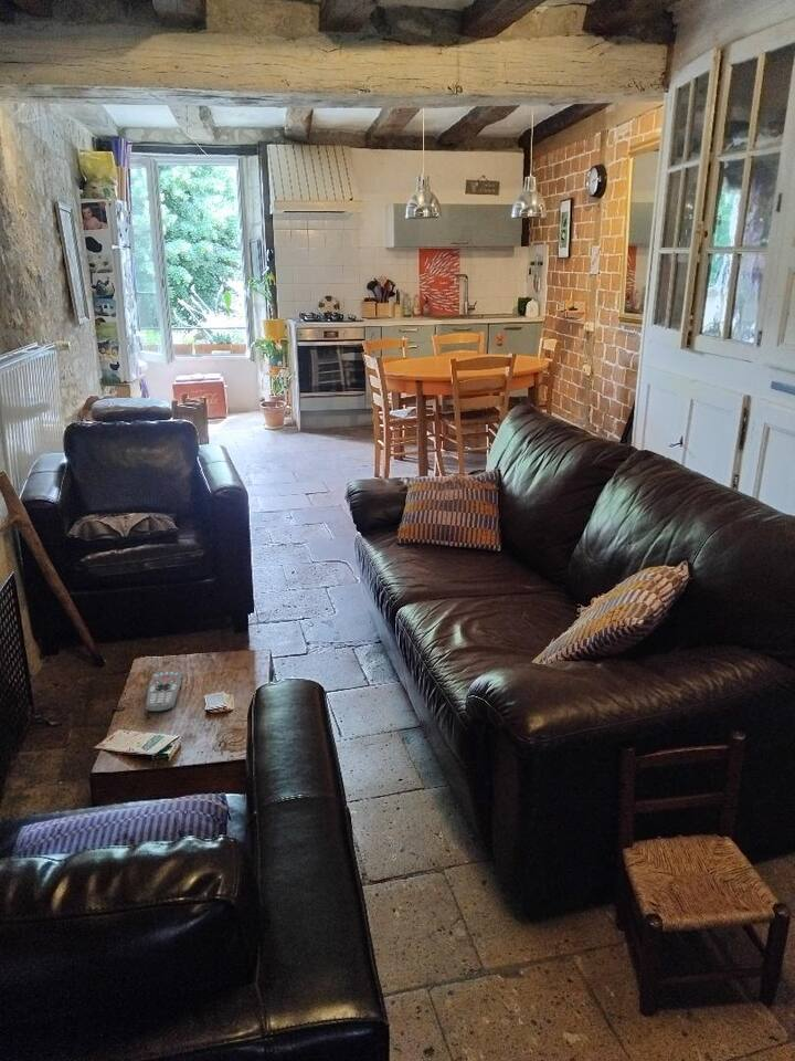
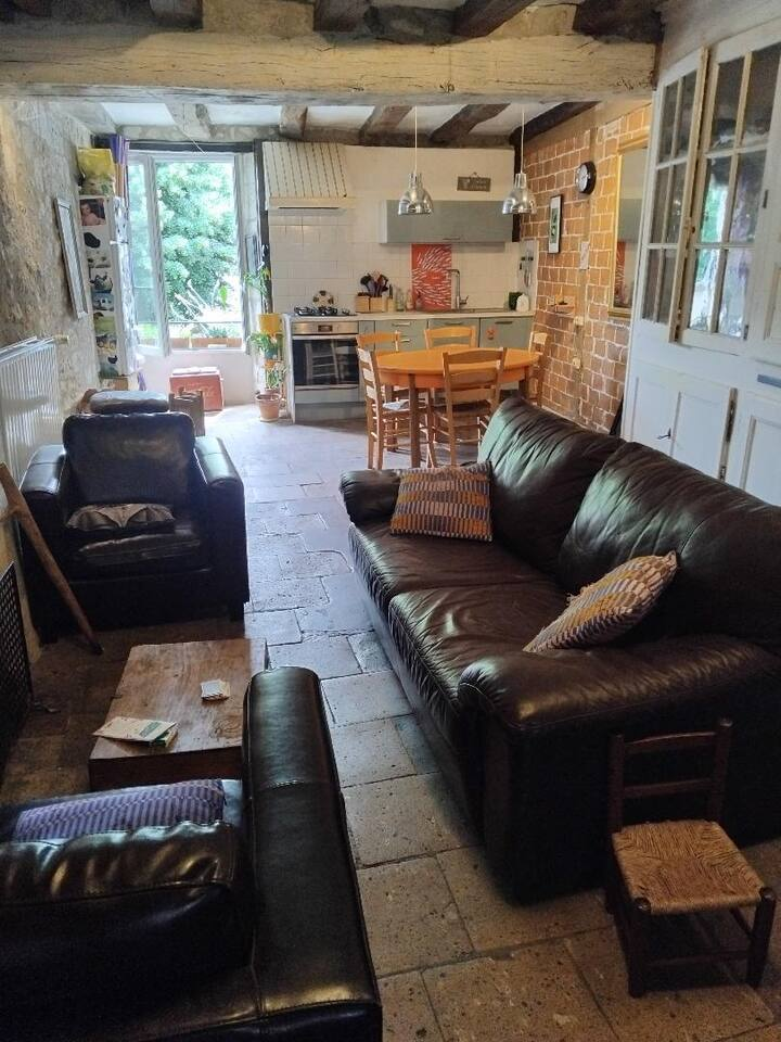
- remote control (163, 691)
